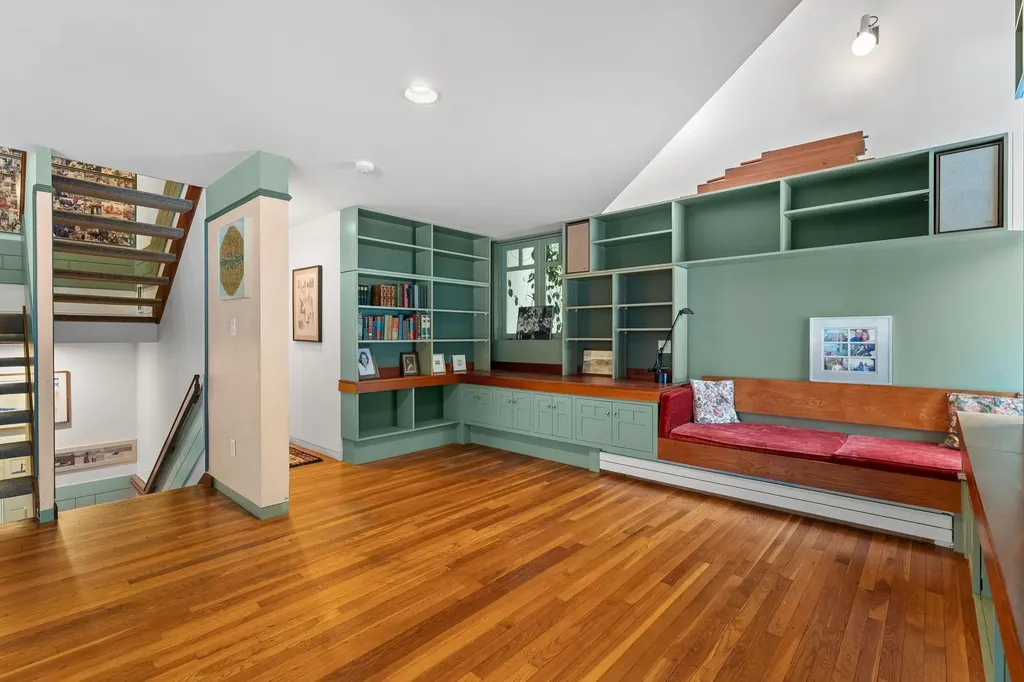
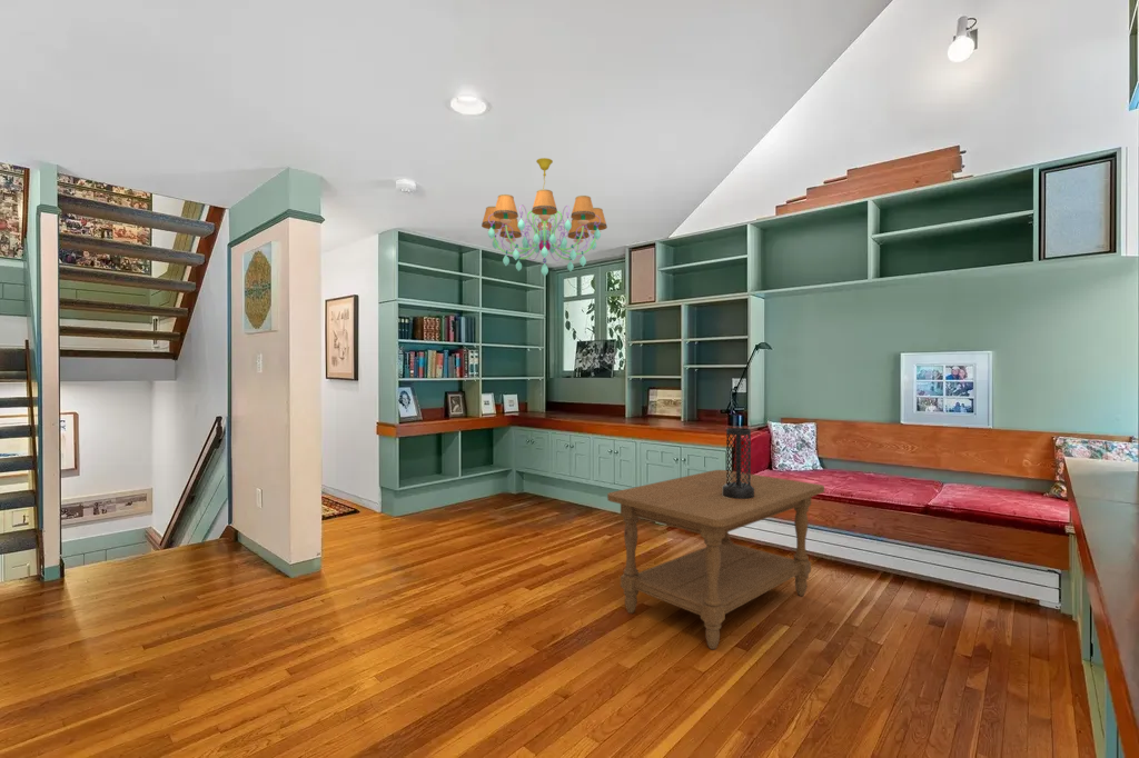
+ vase (737, 461)
+ coffee table (719, 546)
+ chandelier (544, 219)
